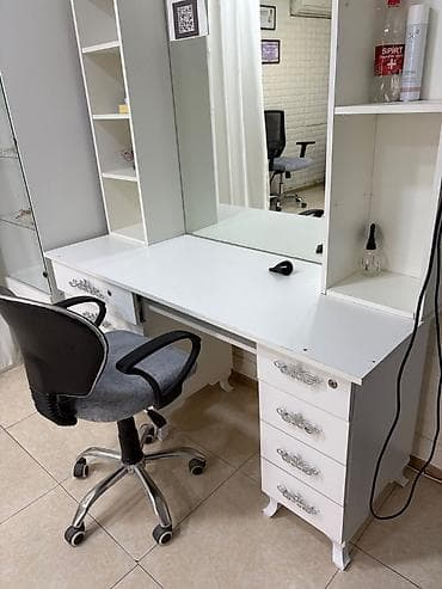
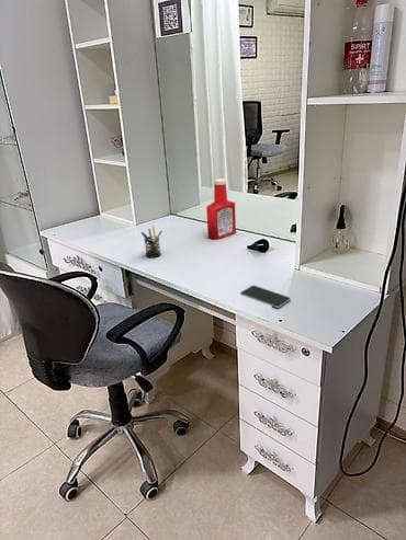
+ smartphone (264, 296)
+ pen holder (153, 241)
+ soap bottle (221, 208)
